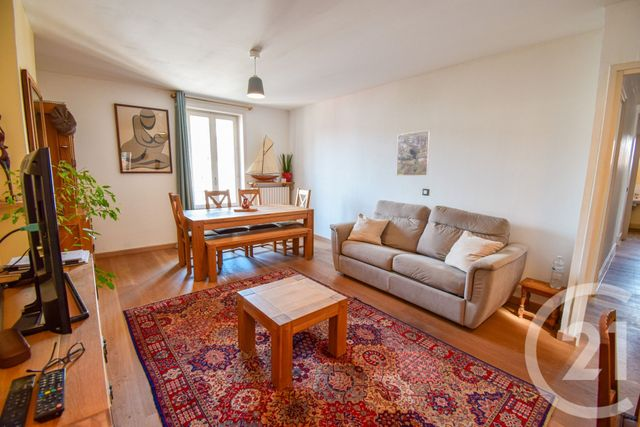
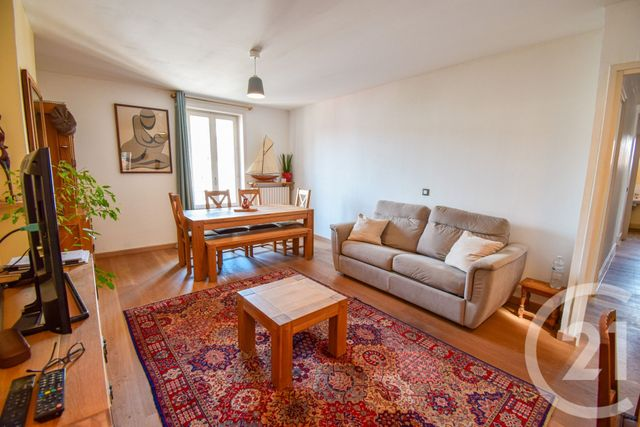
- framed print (412, 154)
